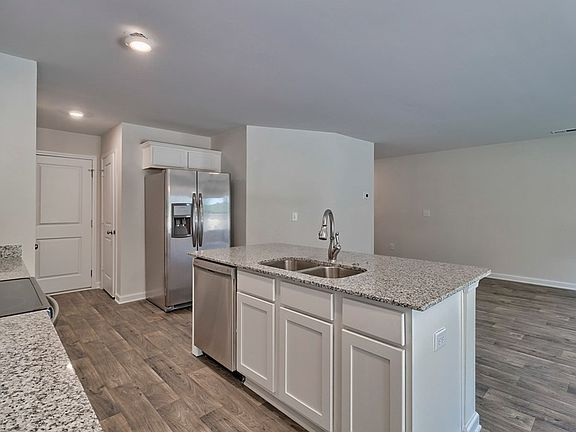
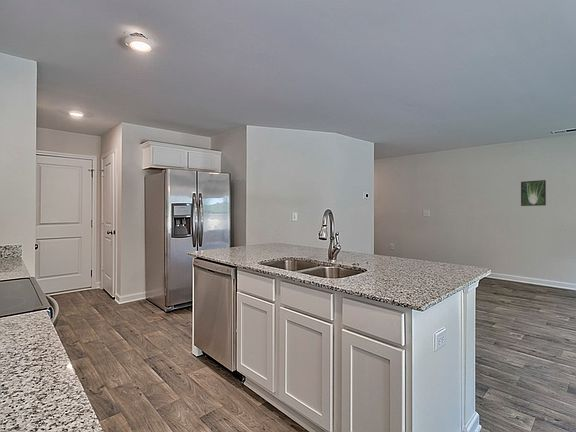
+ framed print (533, 193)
